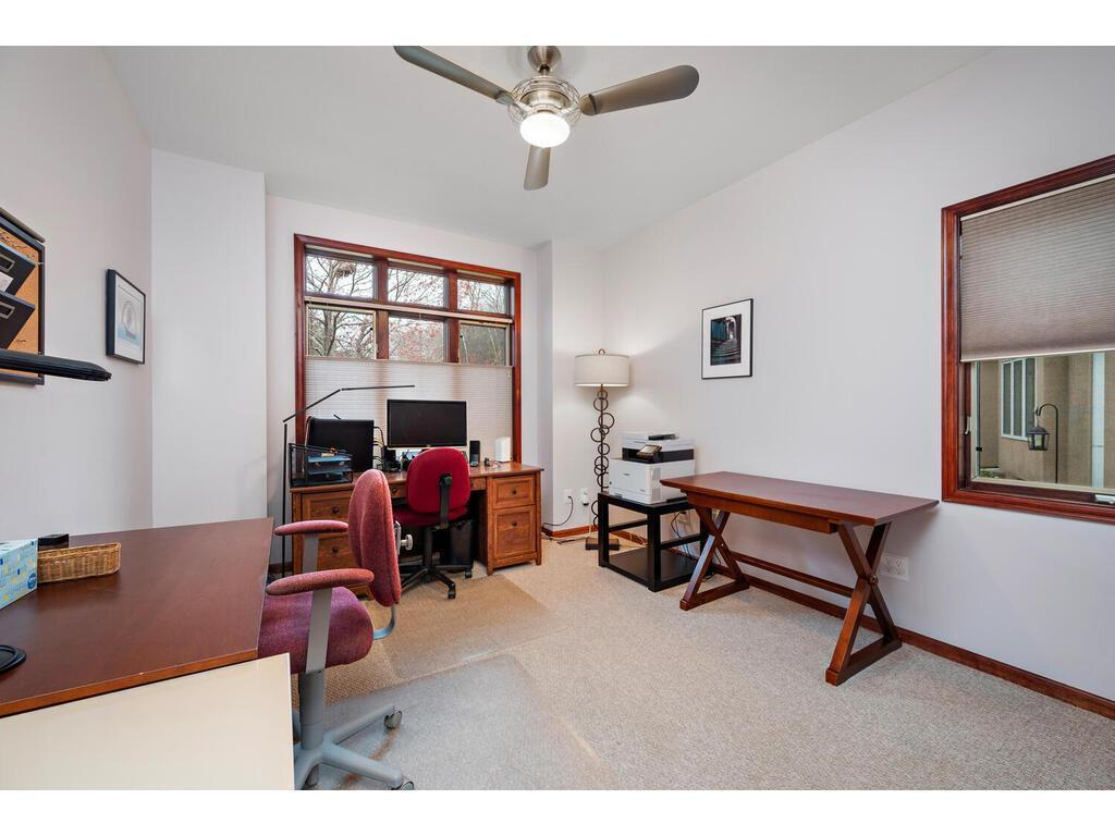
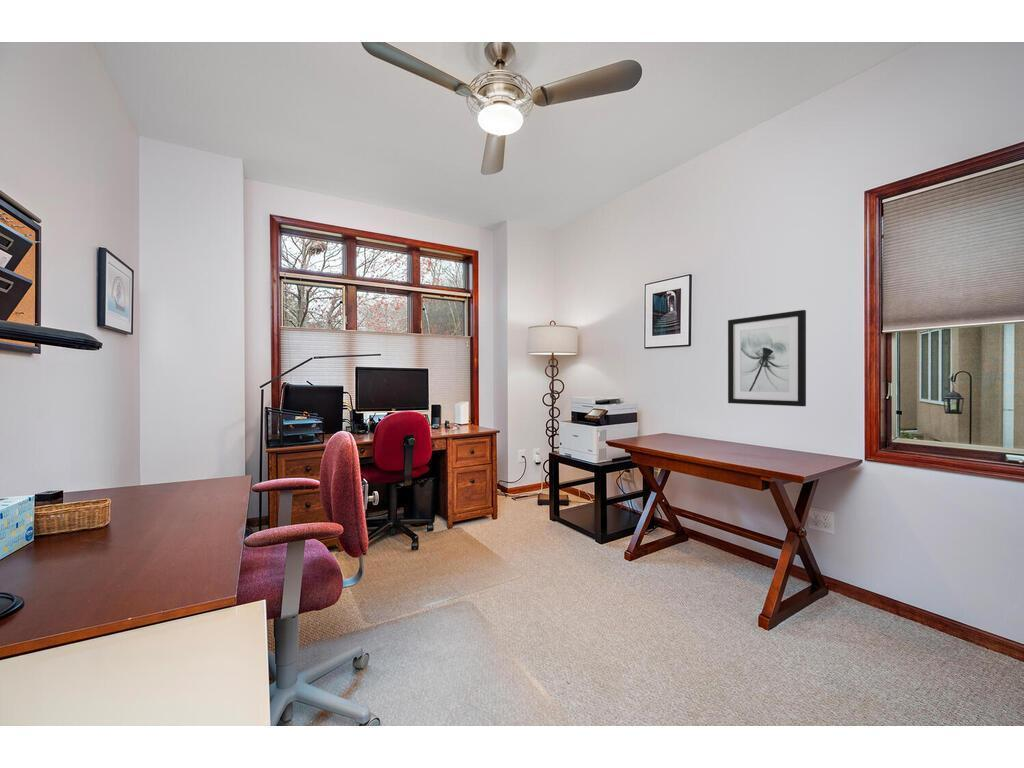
+ wall art (764, 360)
